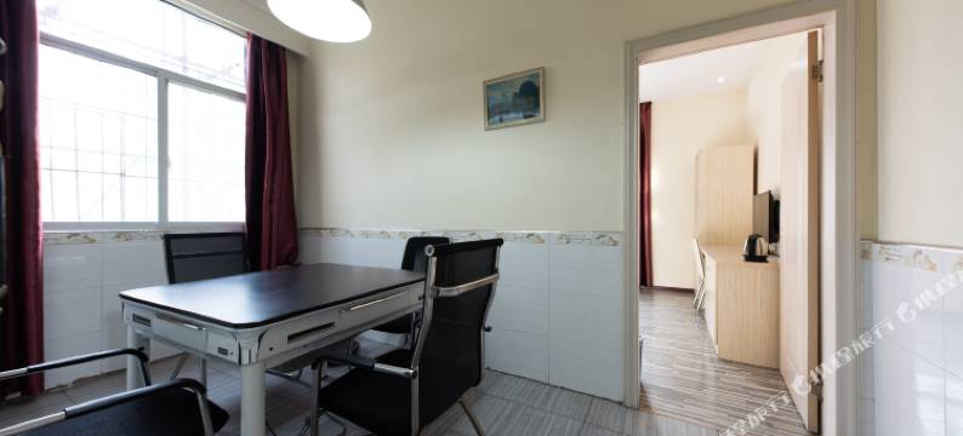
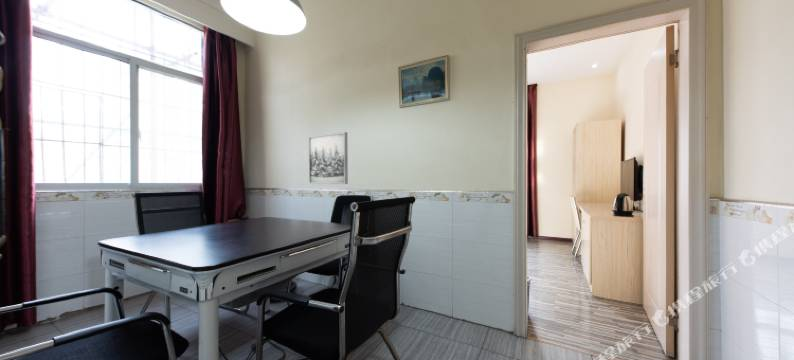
+ wall art (327, 159)
